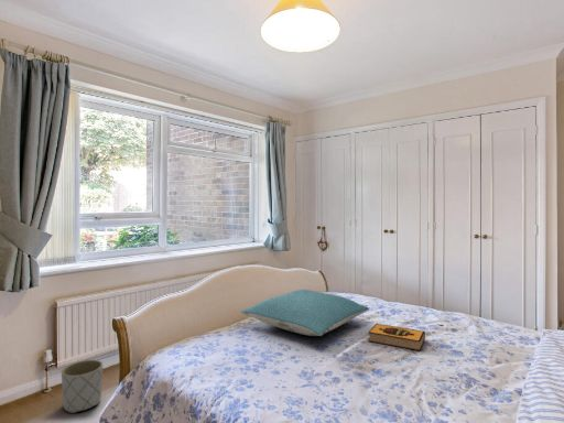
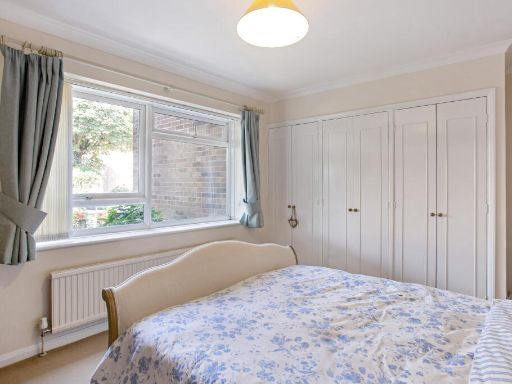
- pillow (306, 310)
- planter (83, 386)
- hardback book (397, 335)
